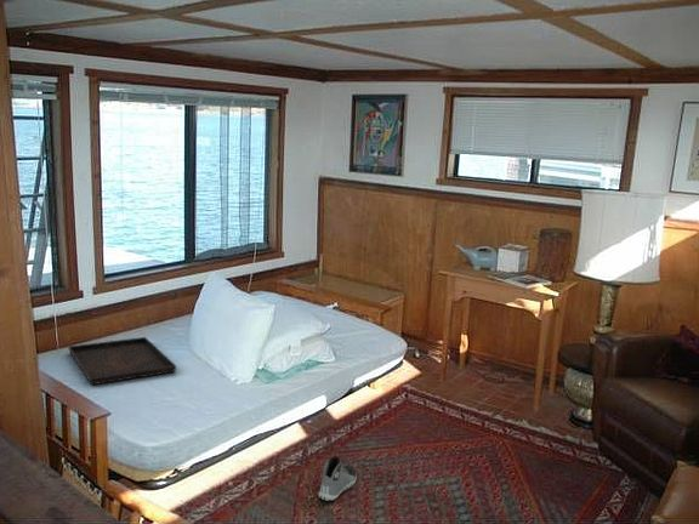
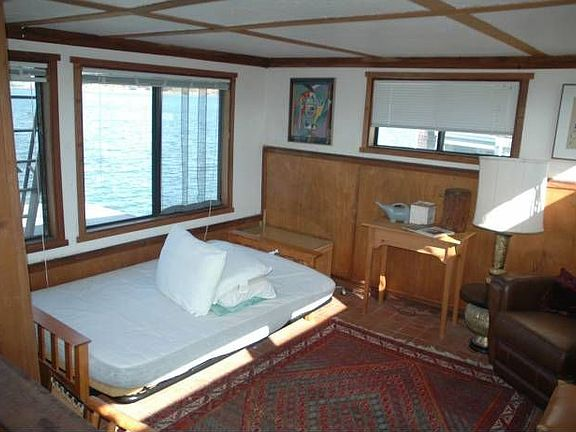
- serving tray (120, 359)
- sneaker (340, 471)
